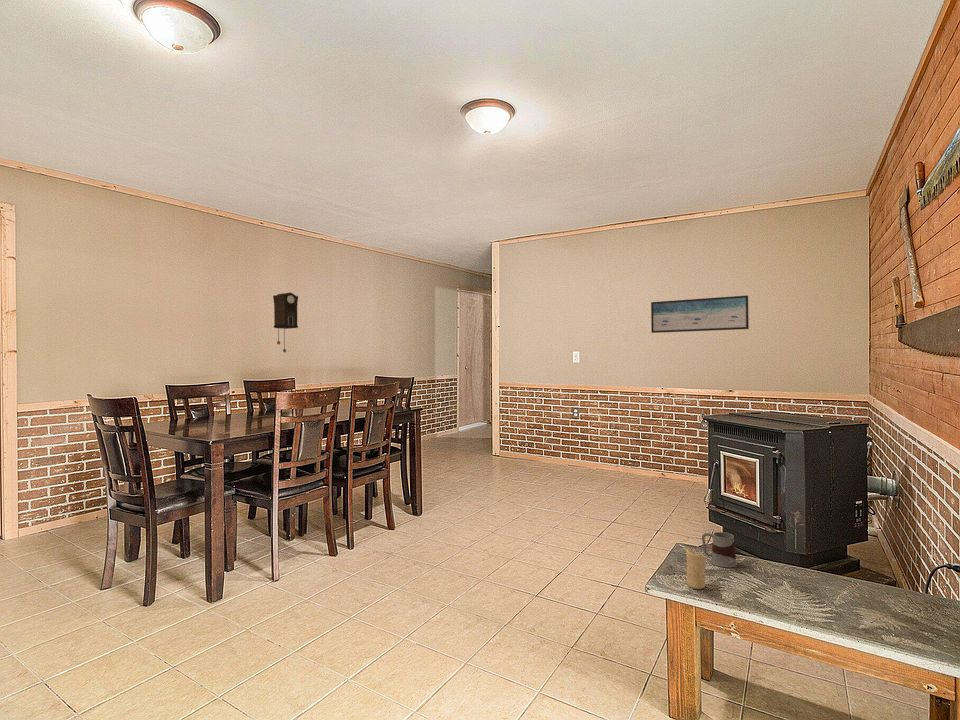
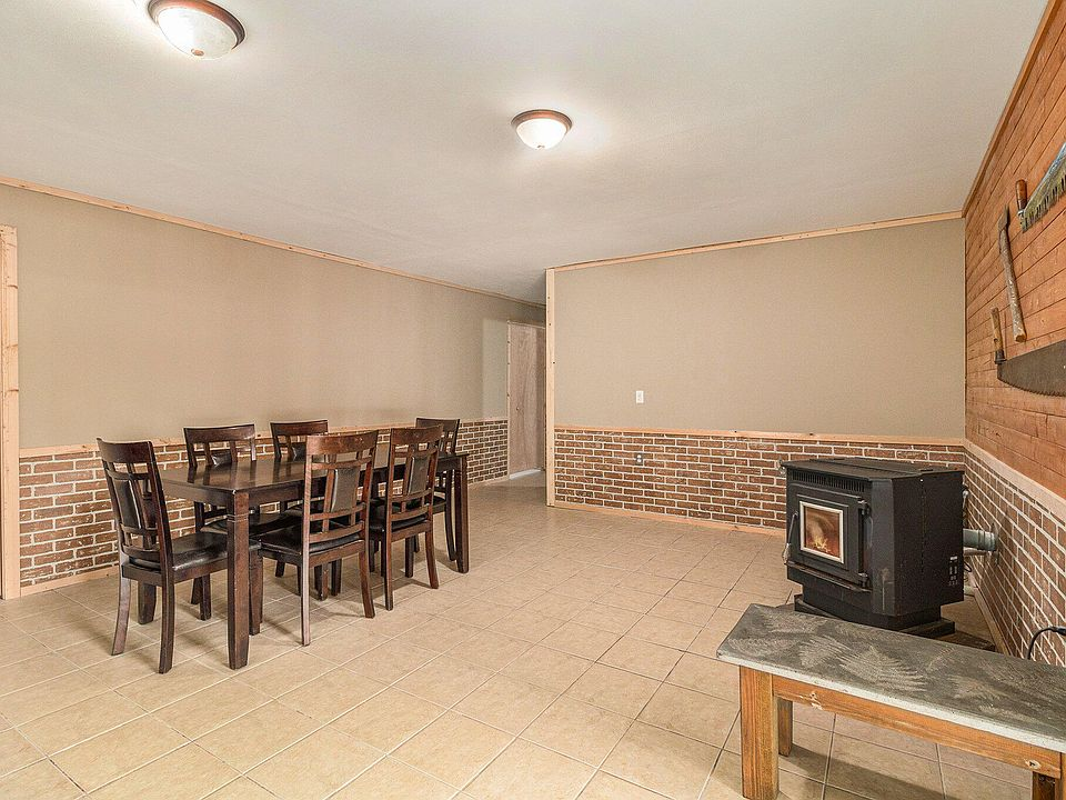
- mug (719, 548)
- pendulum clock (285, 322)
- wall art (697, 315)
- candle (696, 567)
